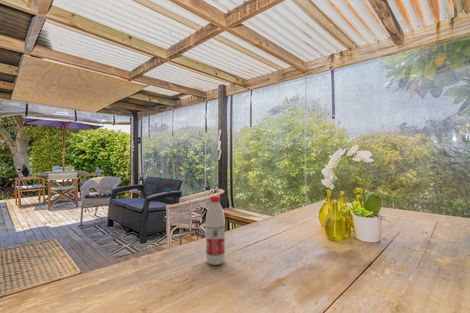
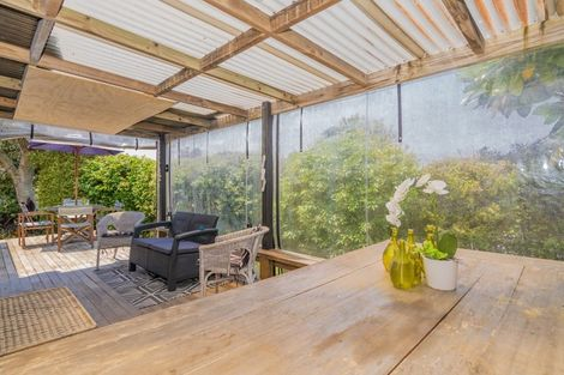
- water bottle (215, 228)
